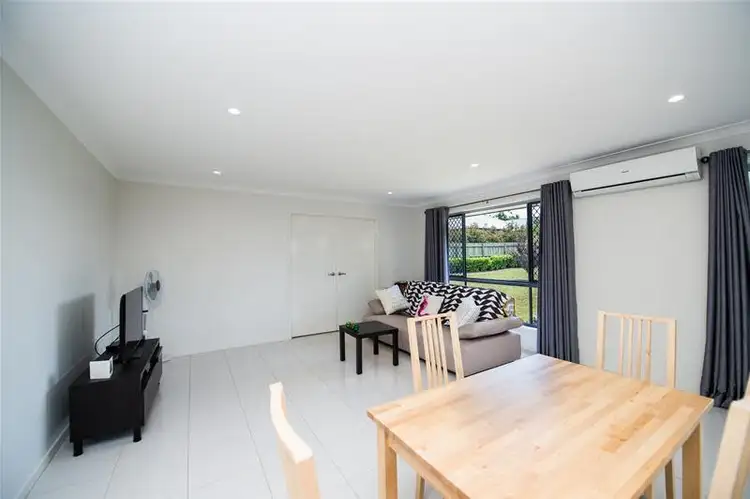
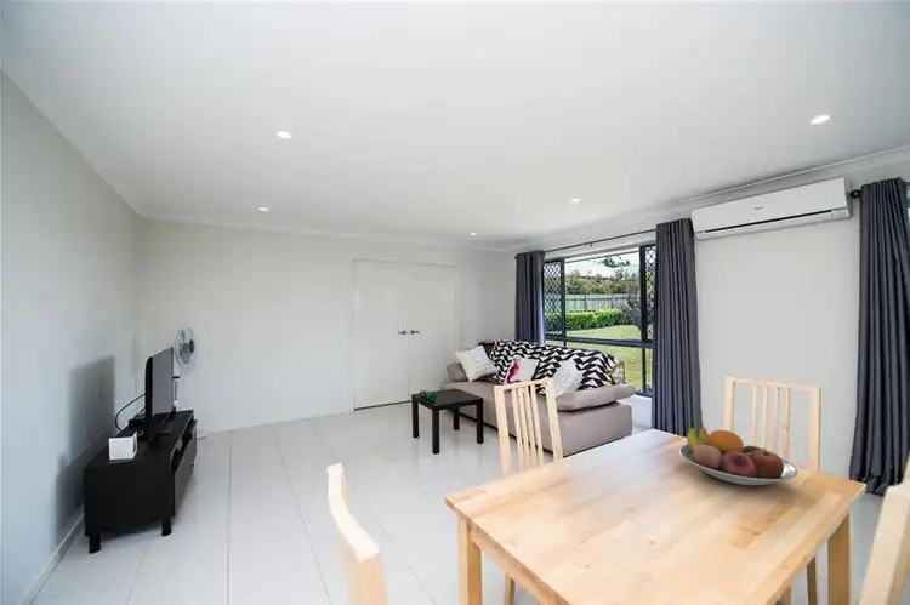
+ fruit bowl (733, 455)
